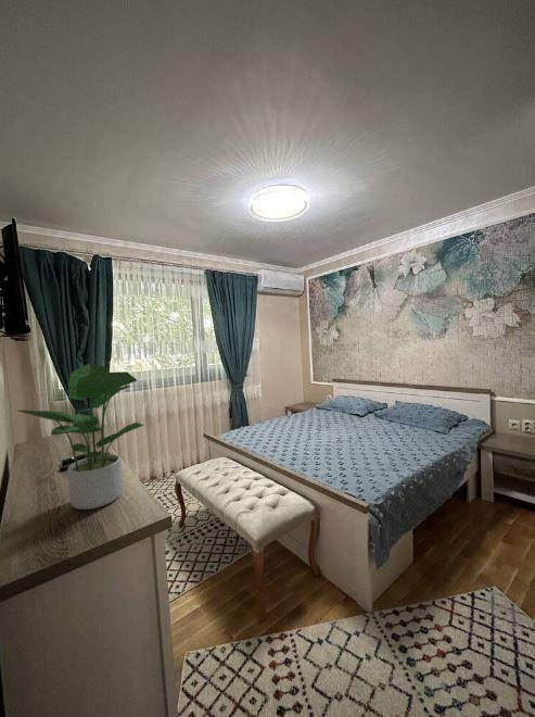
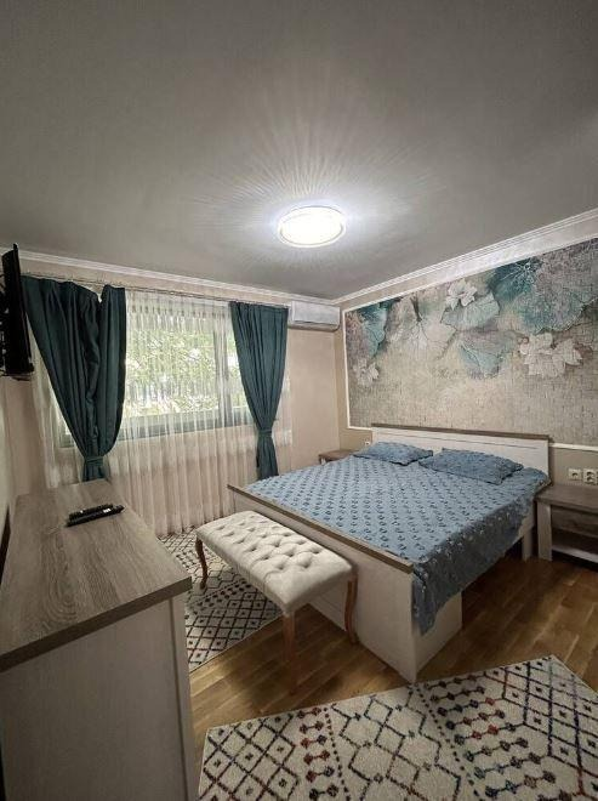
- potted plant (87, 435)
